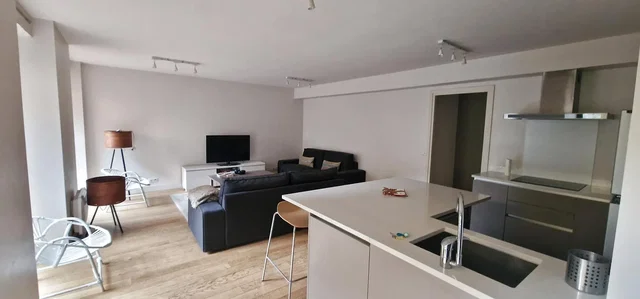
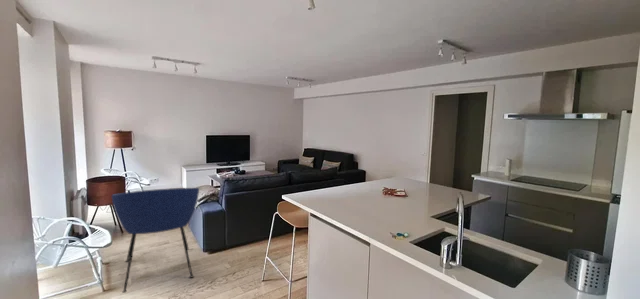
+ armchair (158, 226)
